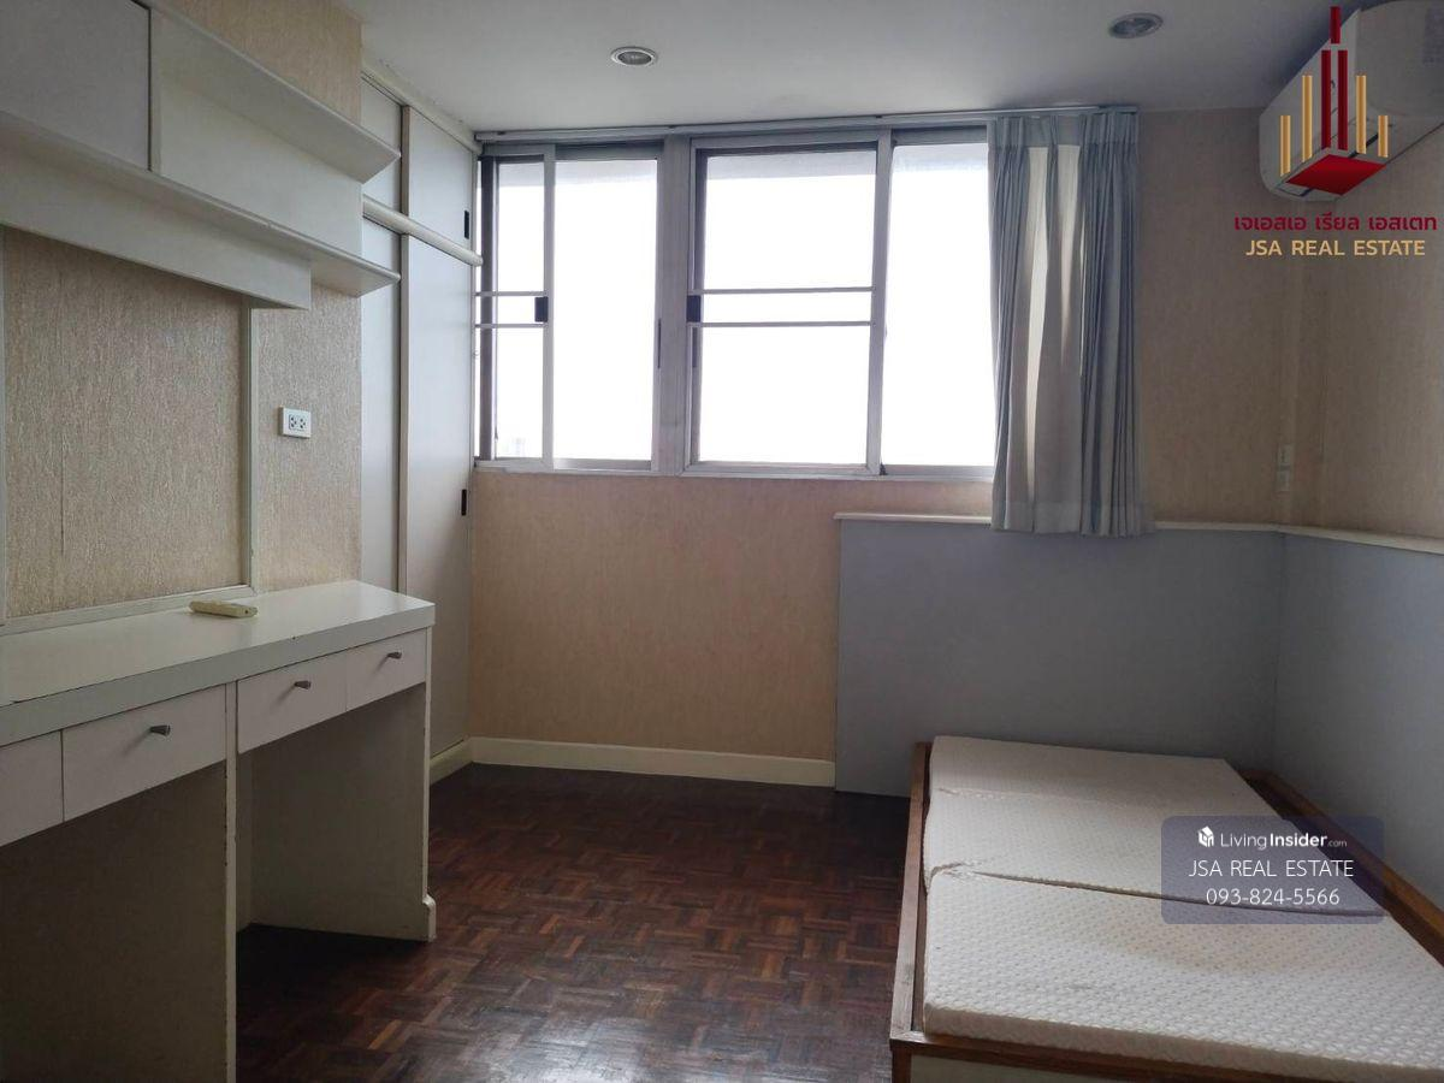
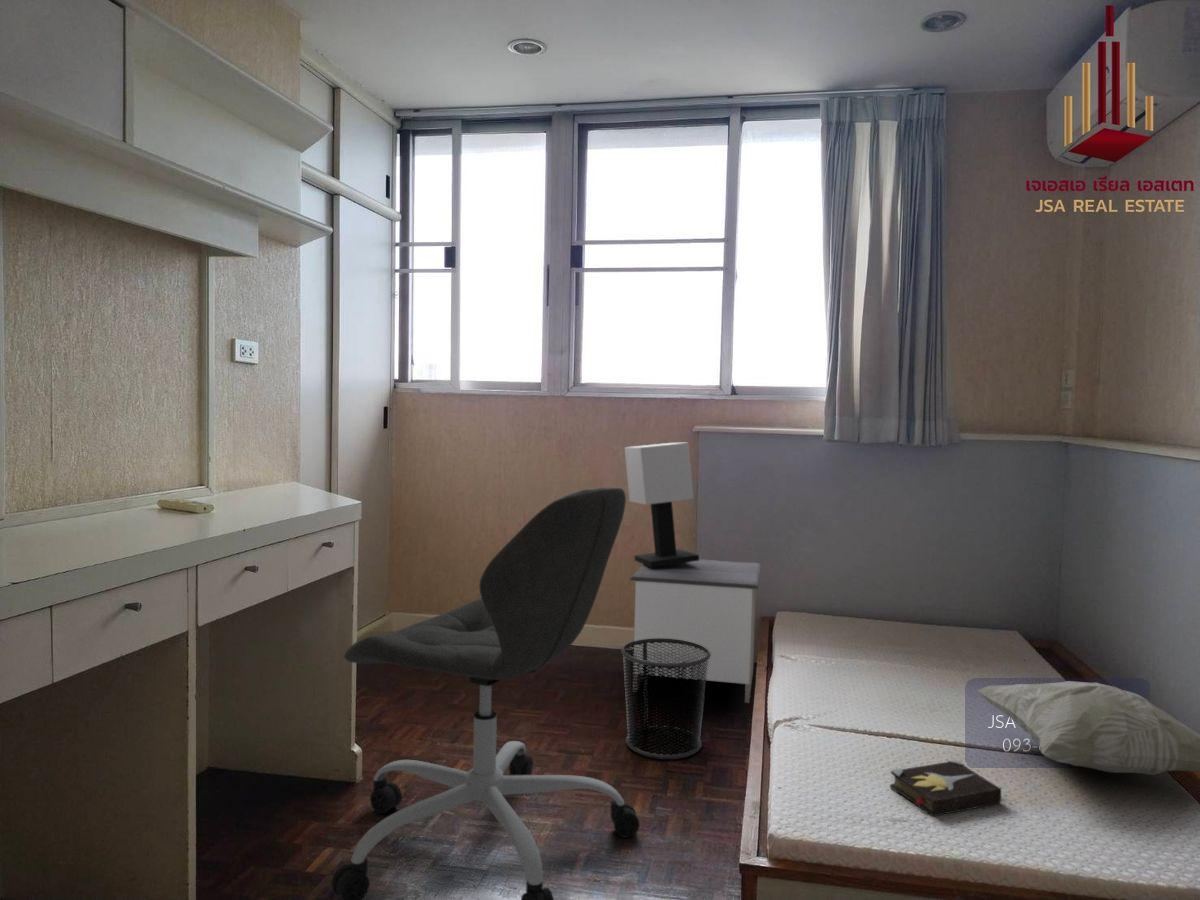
+ waste bin (664, 697)
+ table lamp (667, 506)
+ hardback book (944, 786)
+ decorative pillow (1098, 724)
+ nightstand (697, 624)
+ office chair (493, 663)
